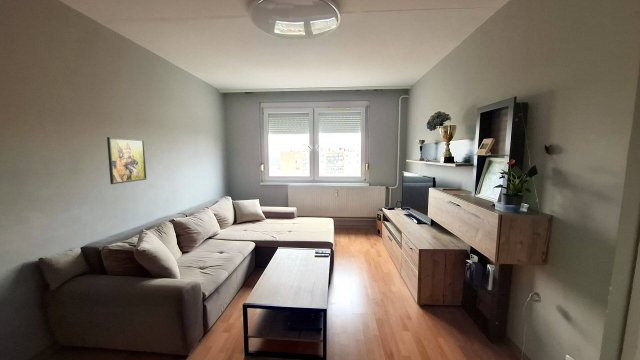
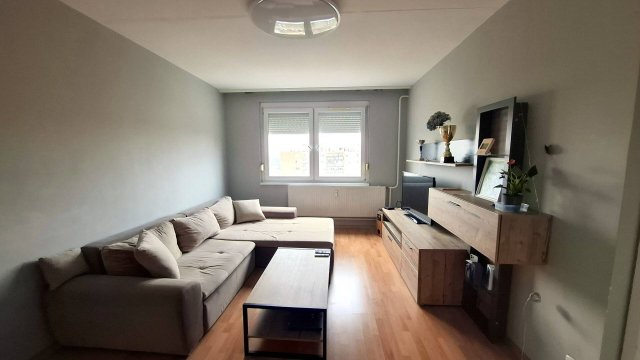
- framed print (128, 160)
